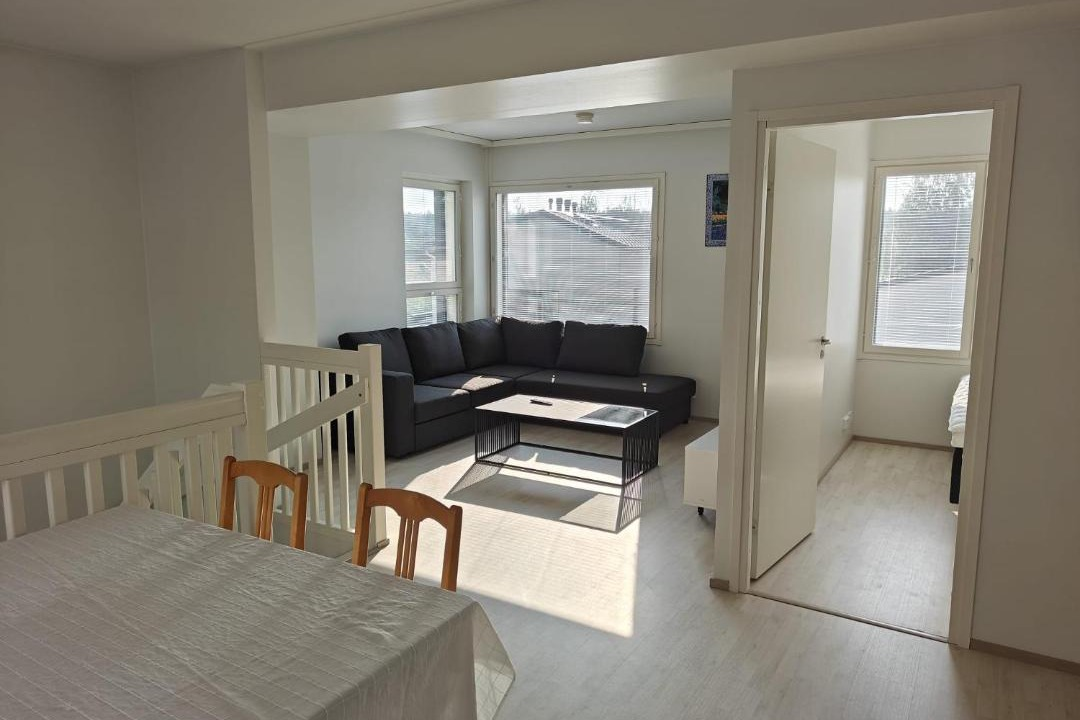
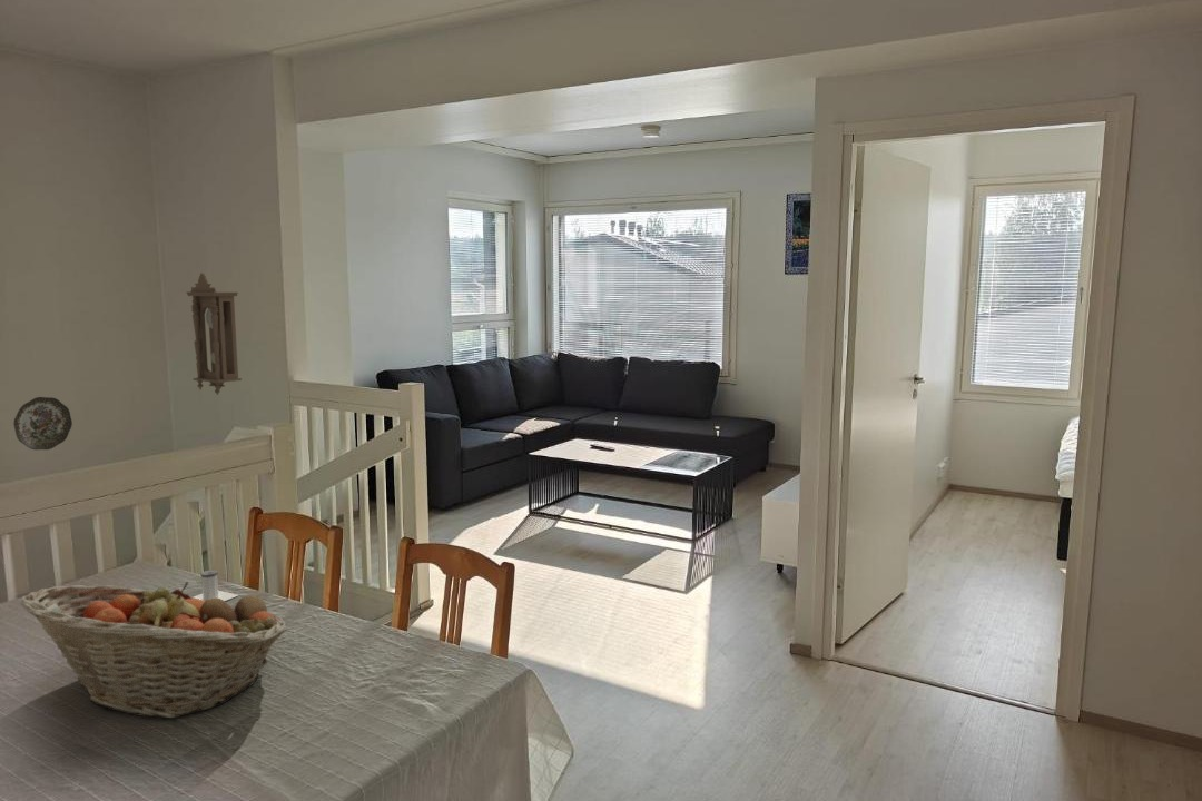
+ fruit basket (160, 631)
+ pendulum clock (214, 334)
+ decorative plate (42, 423)
+ salt shaker (209, 585)
